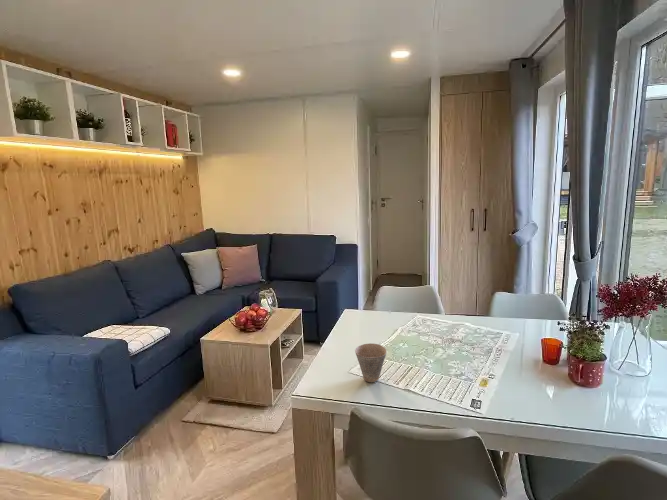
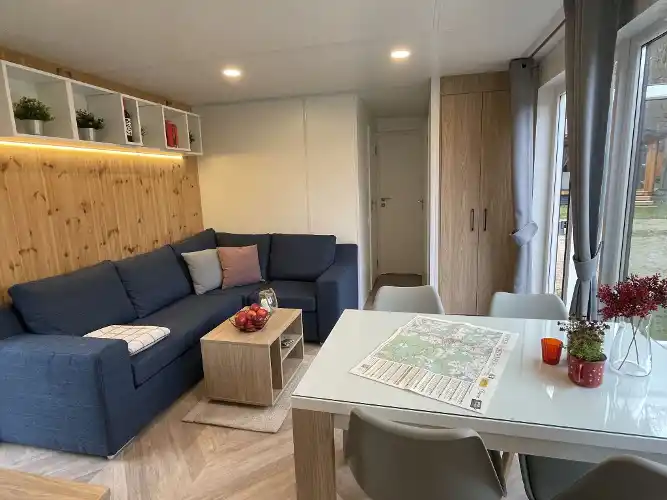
- cup (371, 364)
